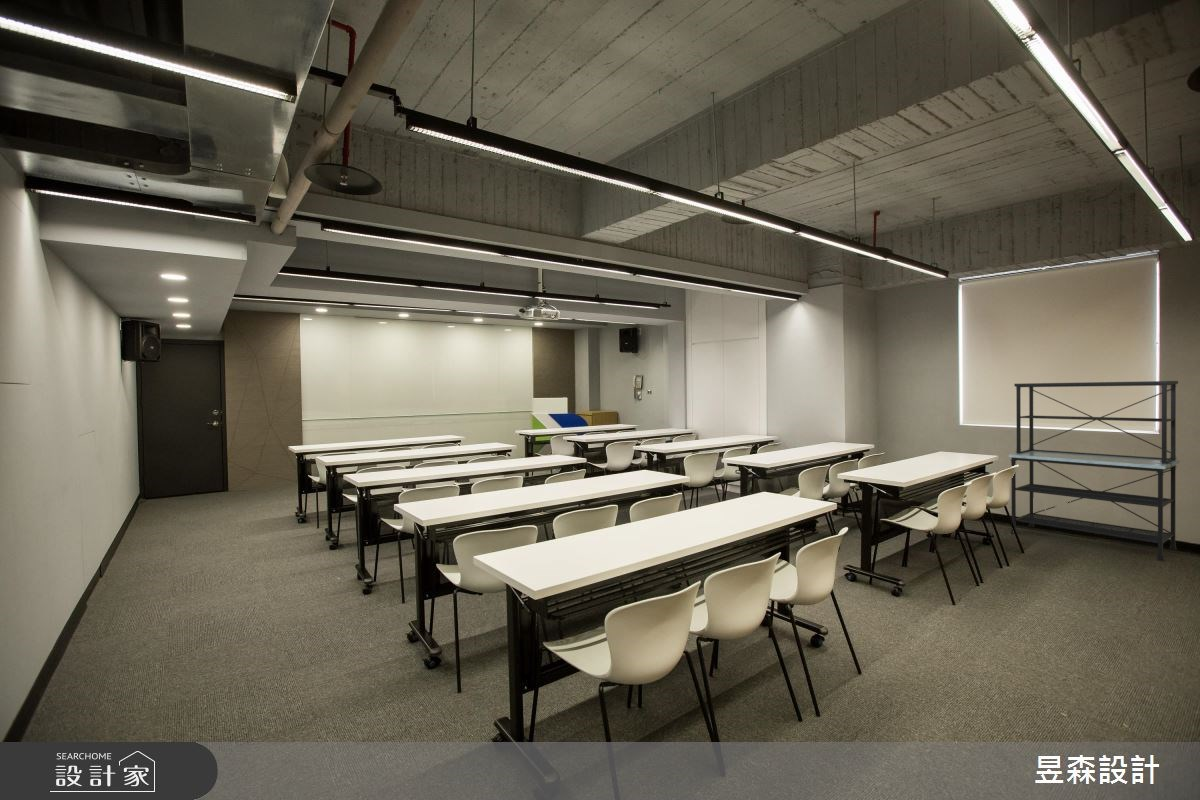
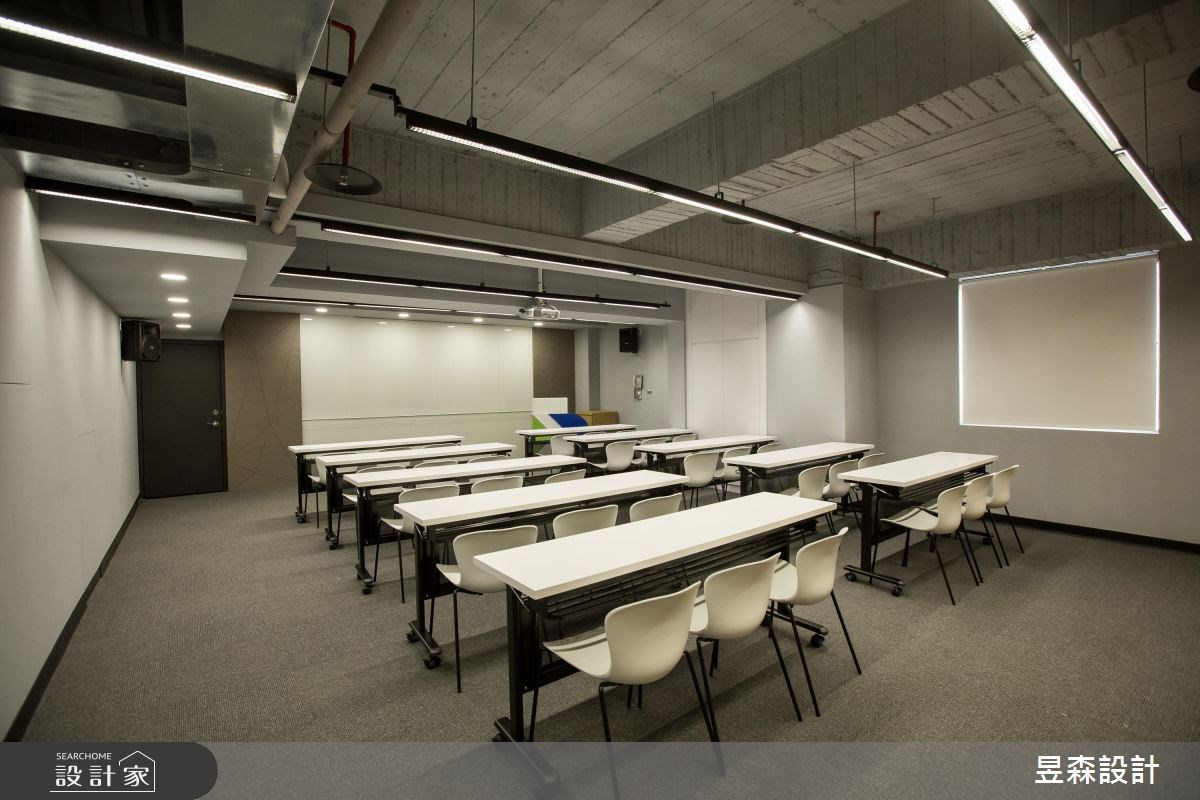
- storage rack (1088, 462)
